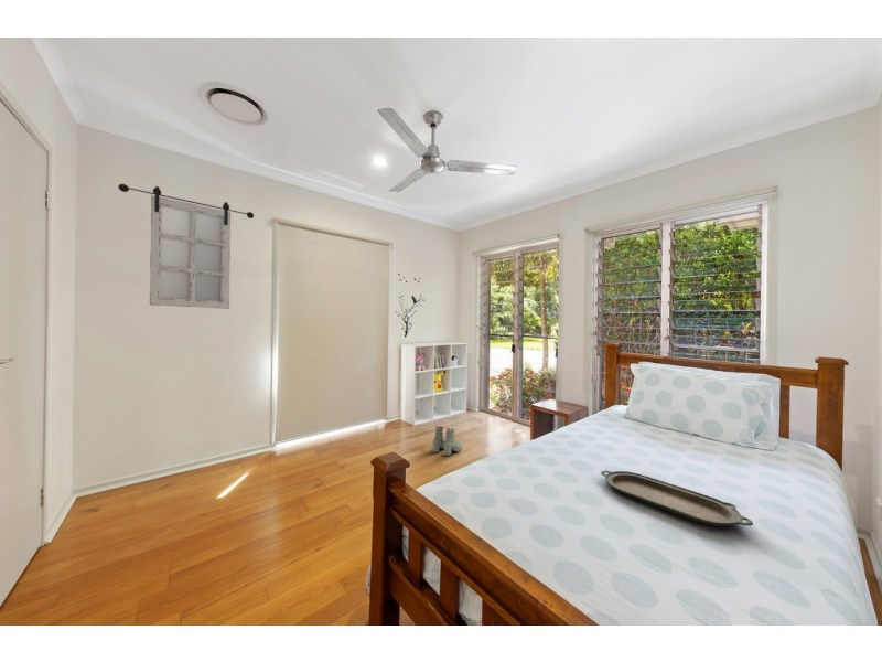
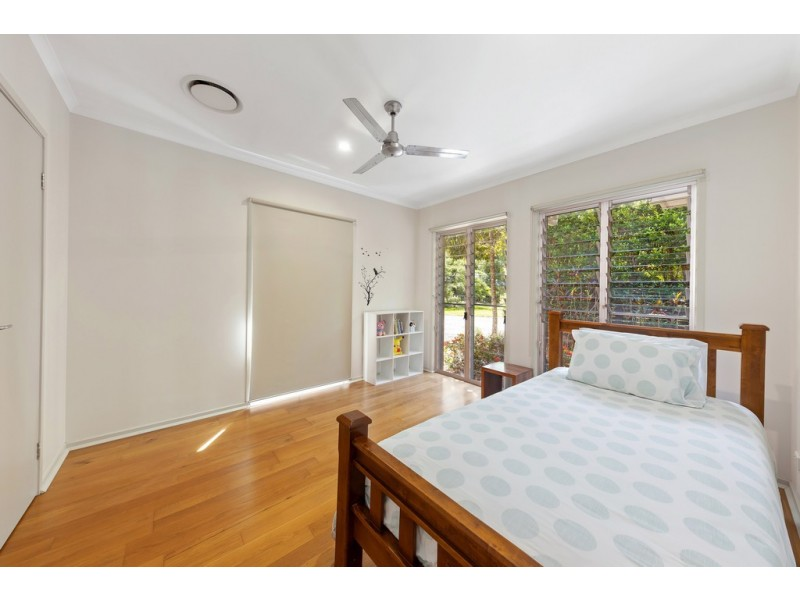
- serving tray (665, 496)
- boots (447, 438)
- home mirror (192, 250)
